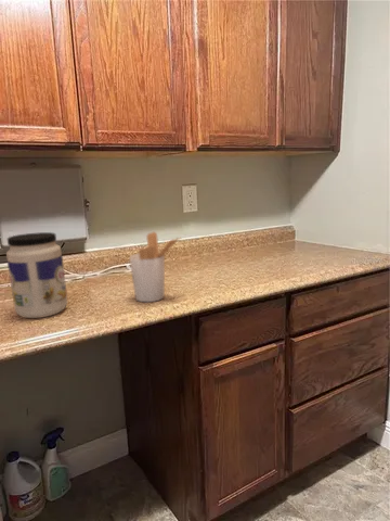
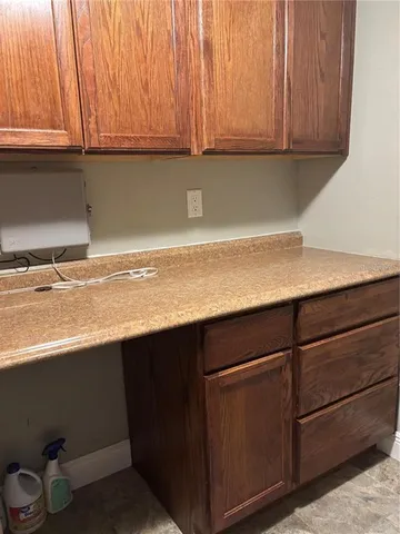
- jar (37, 274)
- utensil holder (156, 266)
